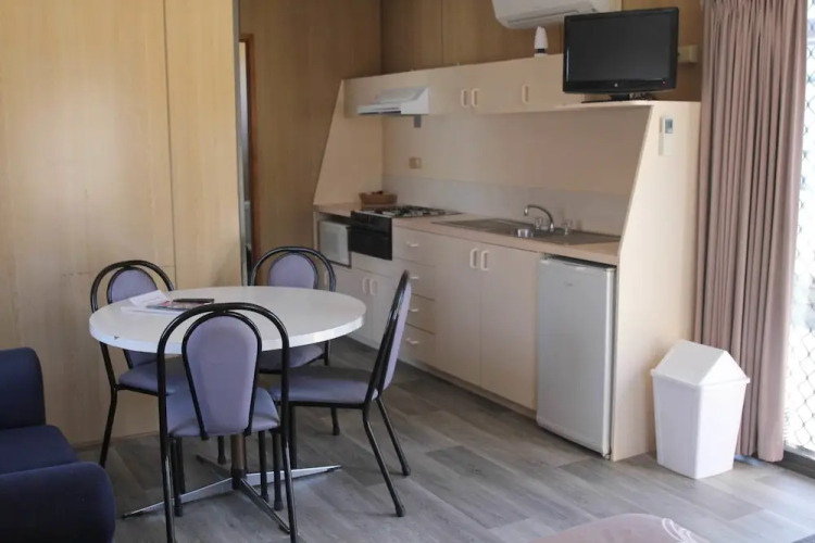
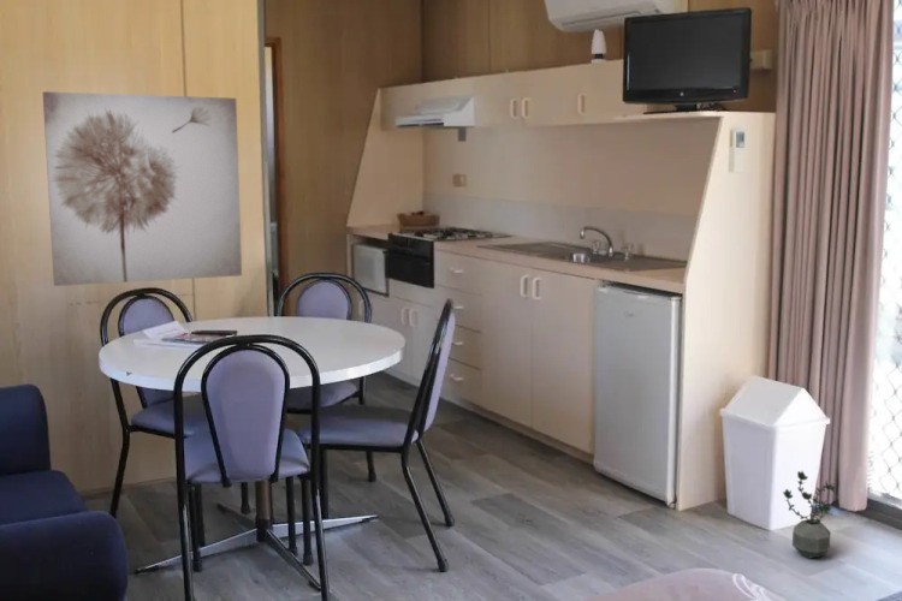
+ wall art (147, 189)
+ potted plant (811, 512)
